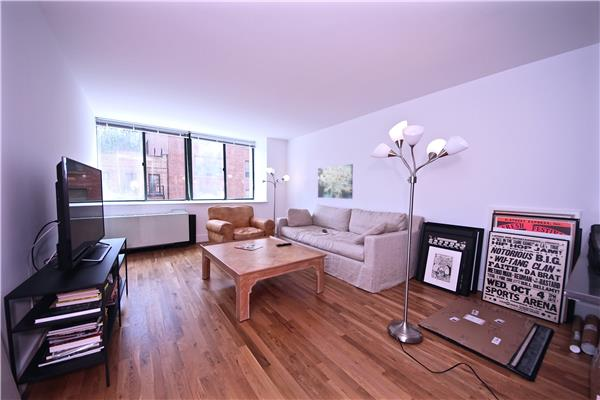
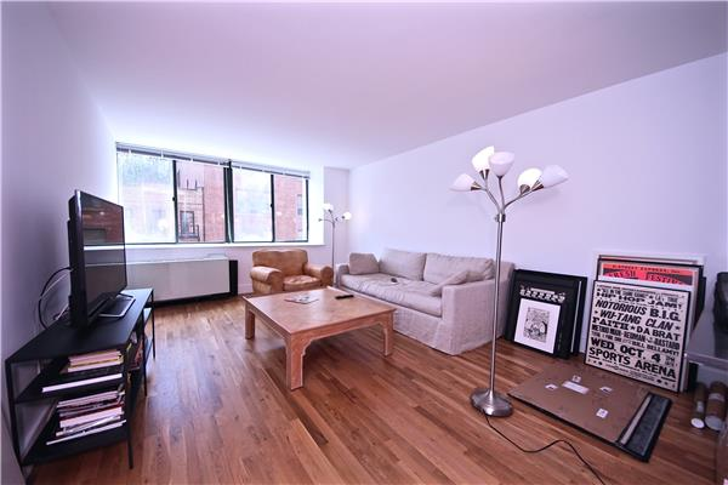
- wall art (333, 182)
